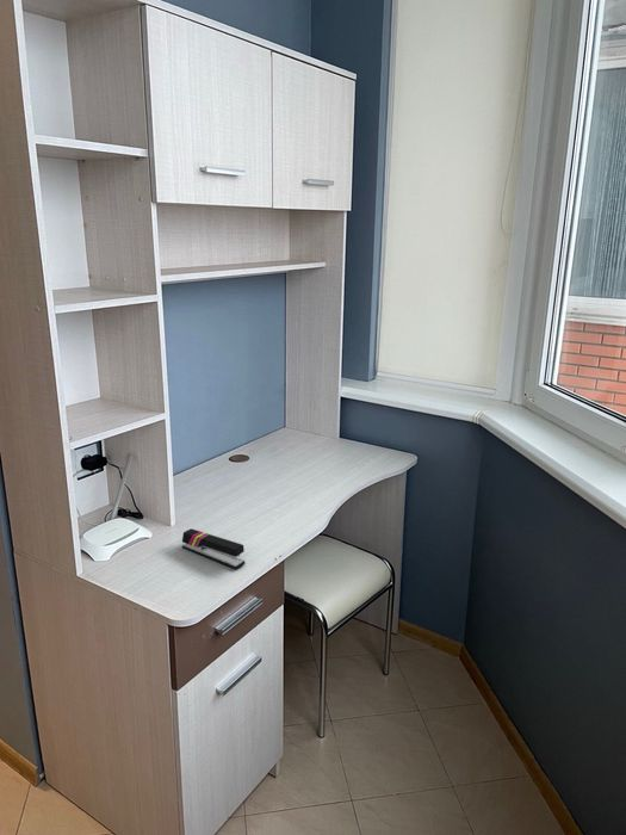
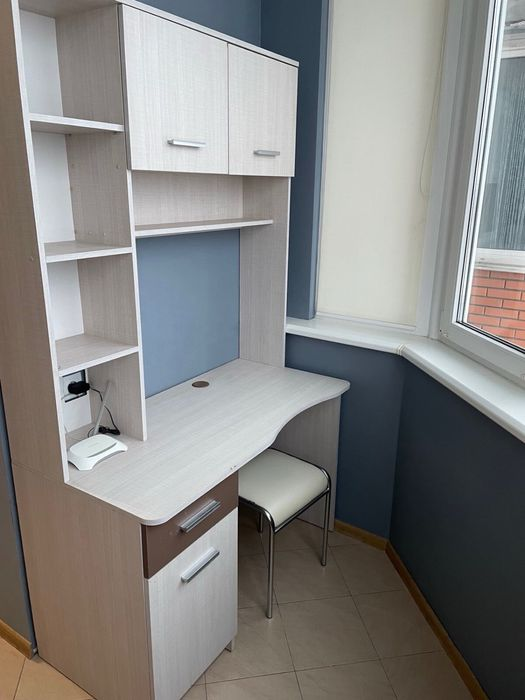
- stapler (212, 545)
